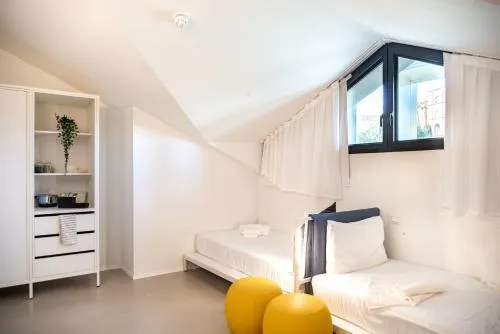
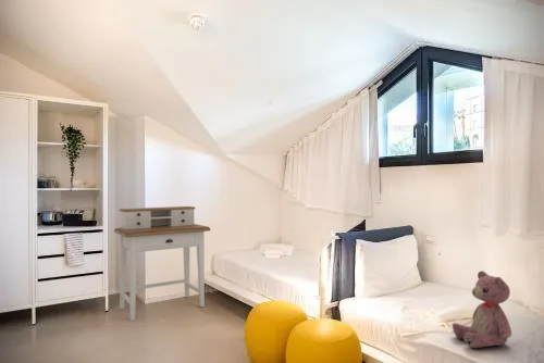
+ desk (162, 249)
+ teddy bear (482, 308)
